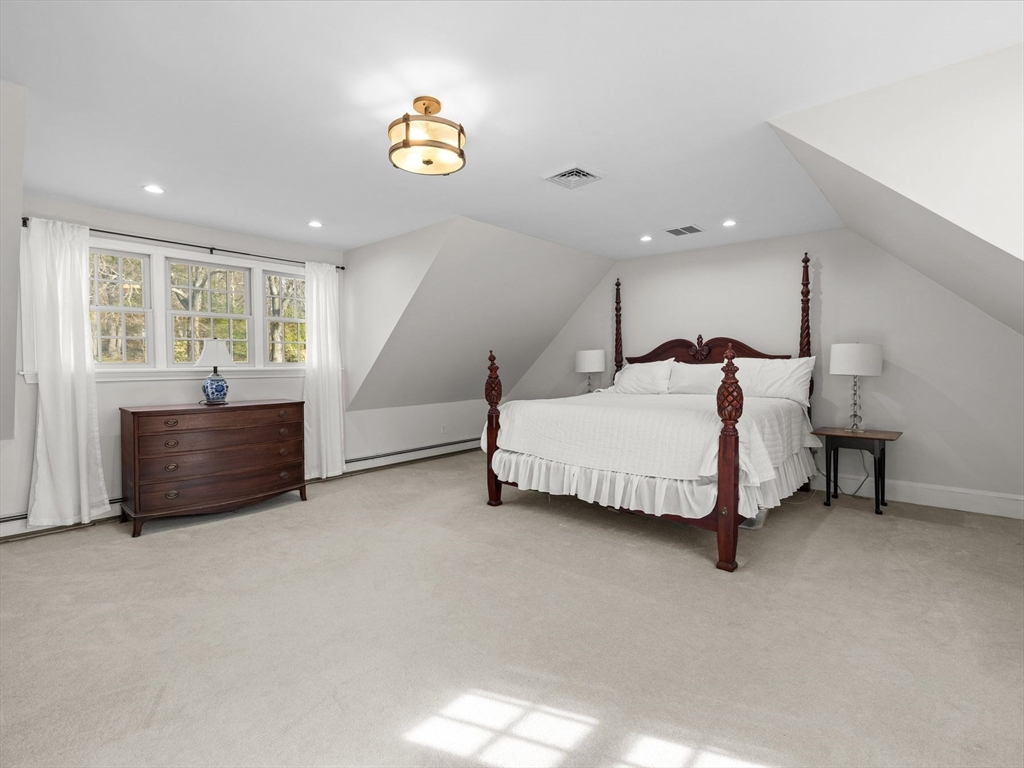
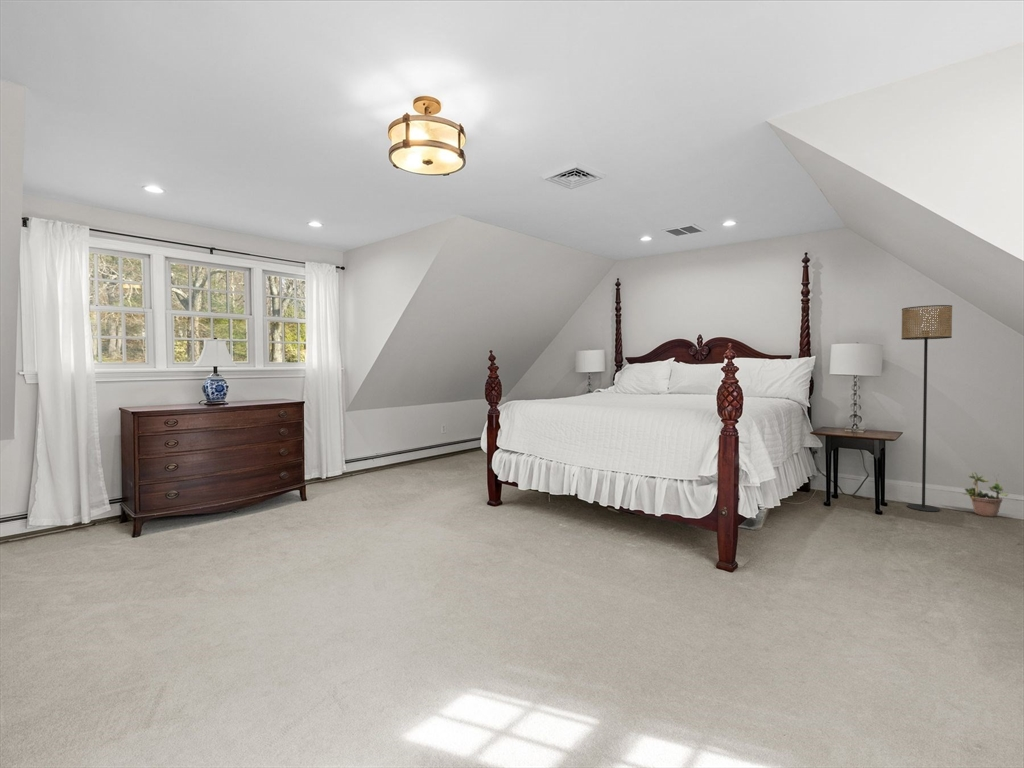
+ potted plant (984, 493)
+ floor lamp (924, 408)
